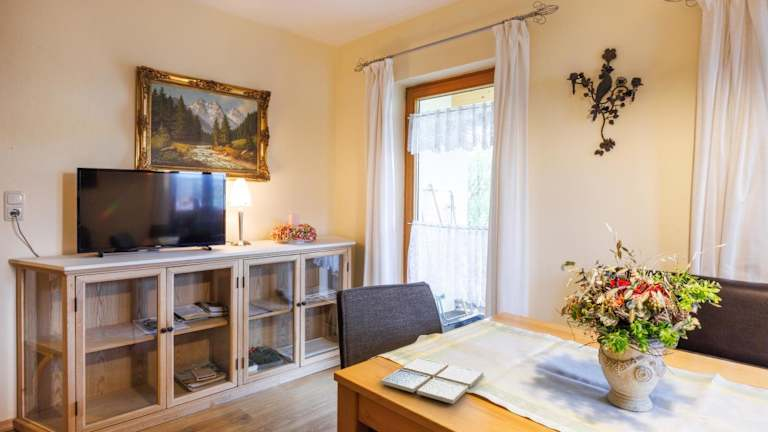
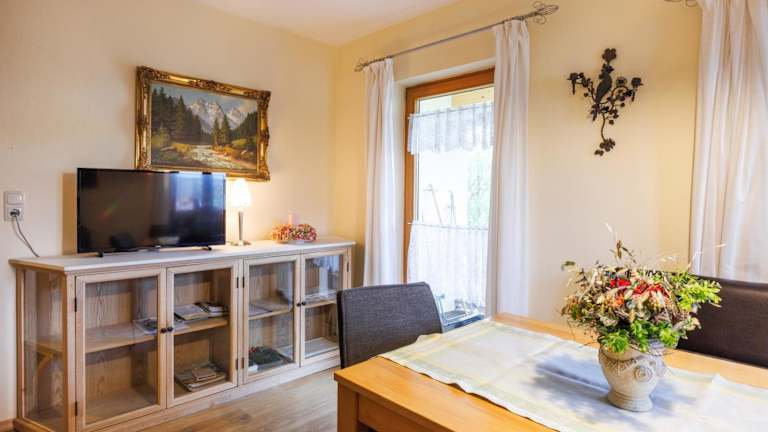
- drink coaster (433, 377)
